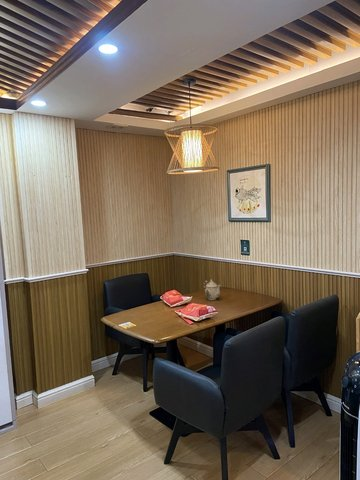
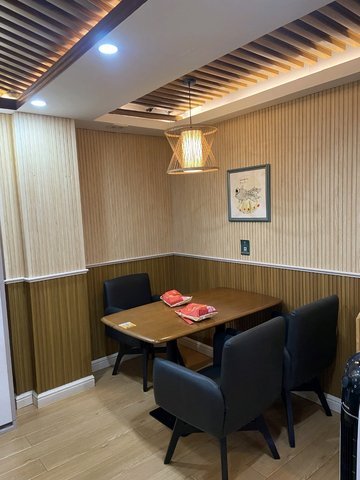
- teapot (212, 289)
